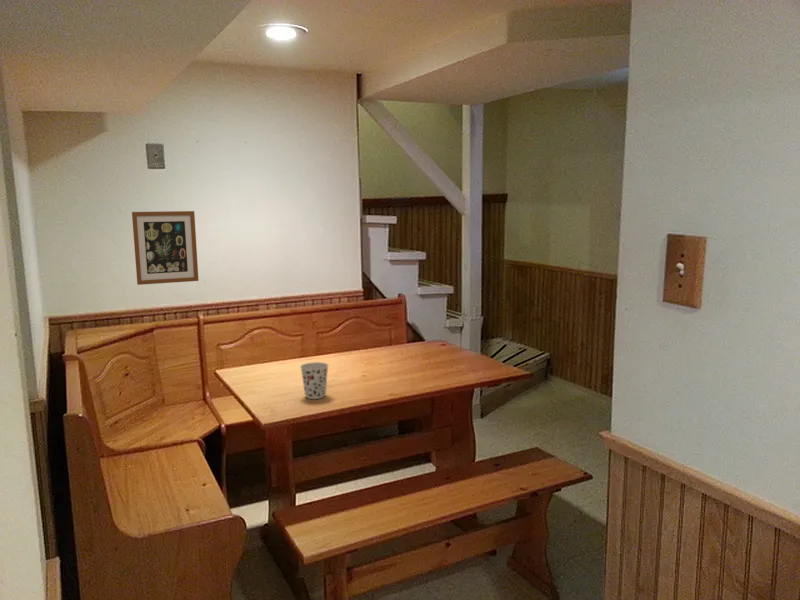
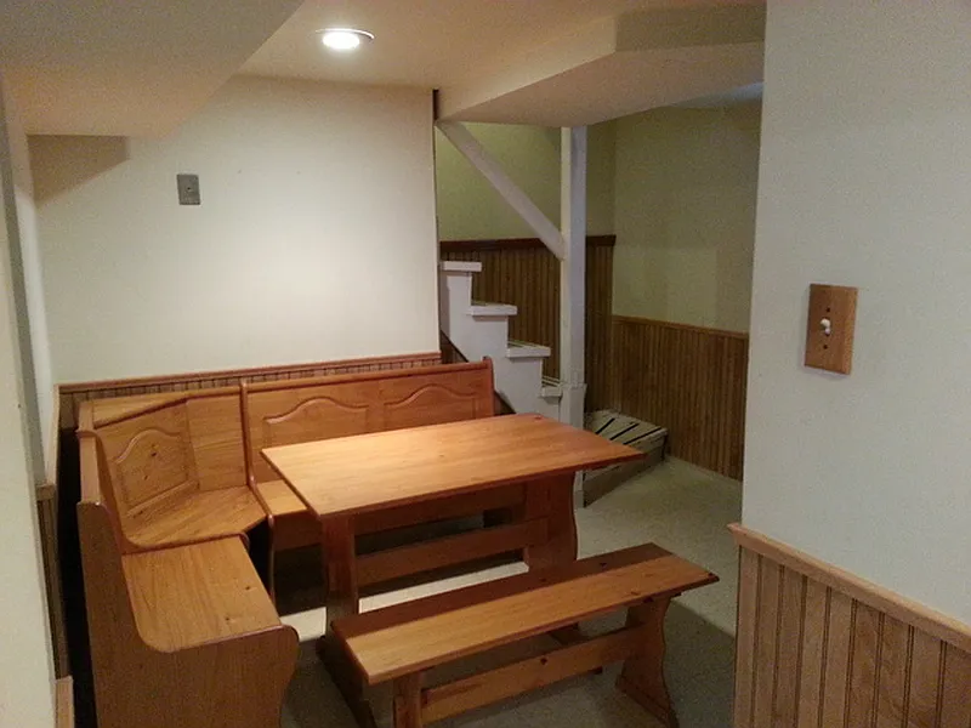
- wall art (166, 247)
- cup (314, 380)
